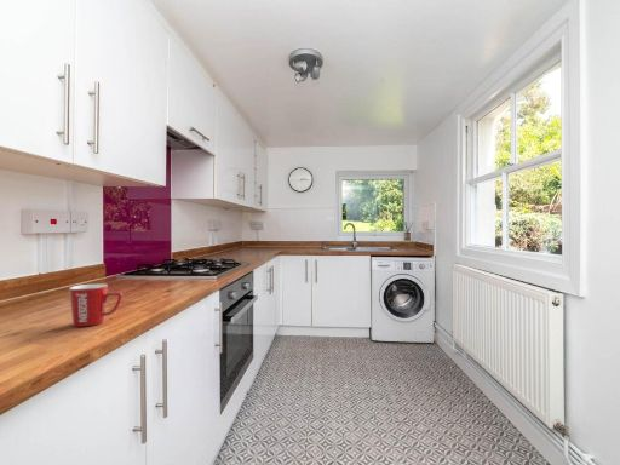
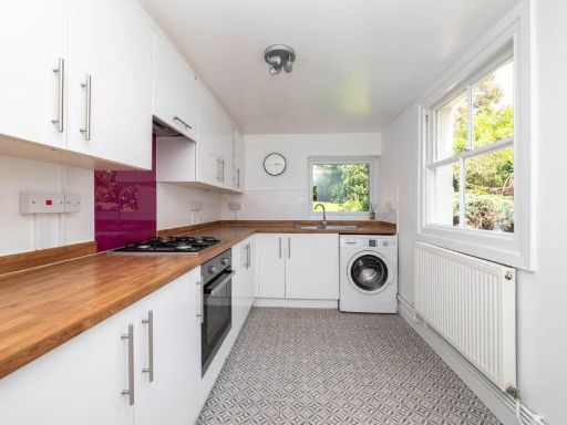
- mug (97, 304)
